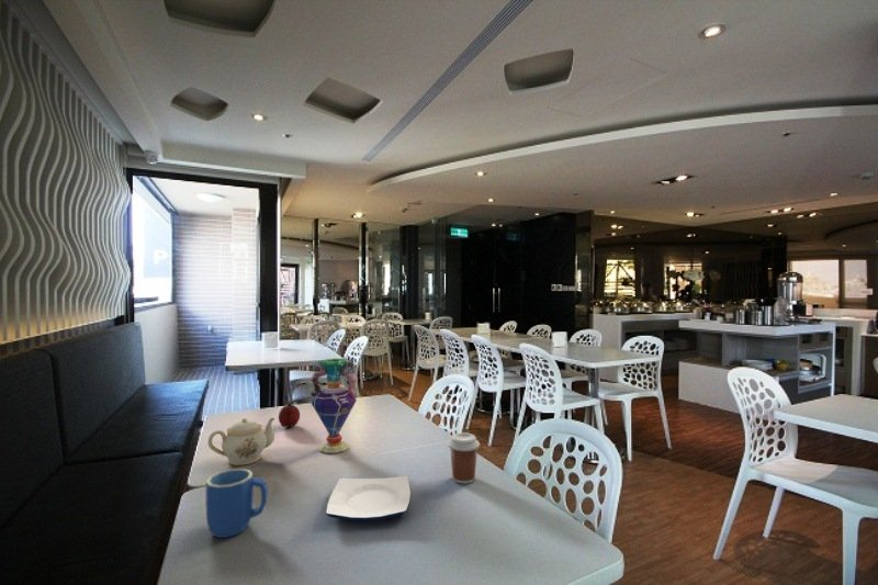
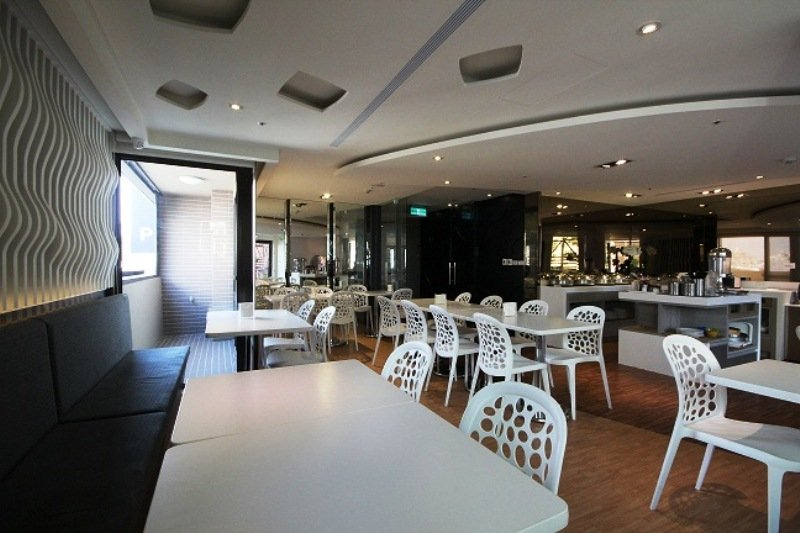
- teapot (243, 439)
- mug (235, 502)
- vase (334, 404)
- coffee cup (463, 457)
- plate (370, 498)
- fruit (290, 413)
